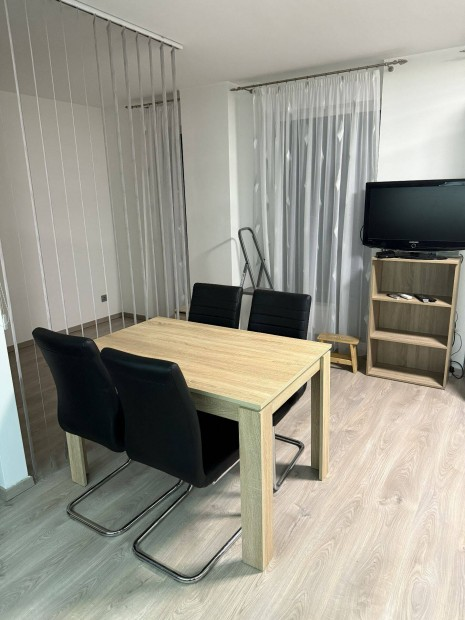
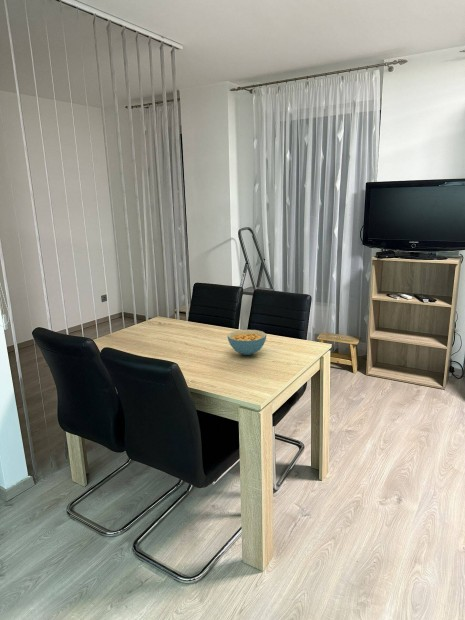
+ cereal bowl (247, 344)
